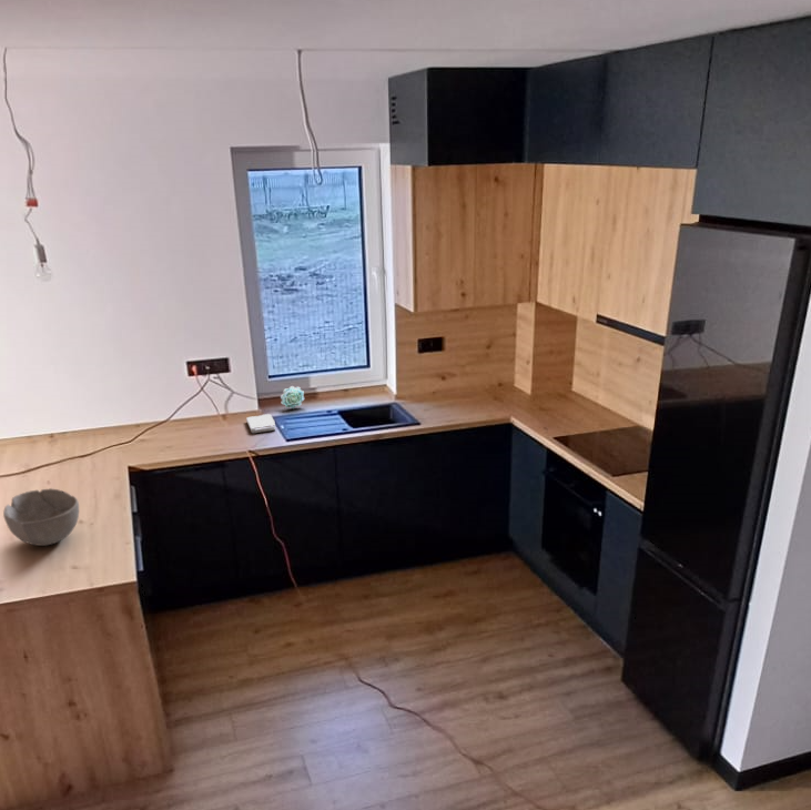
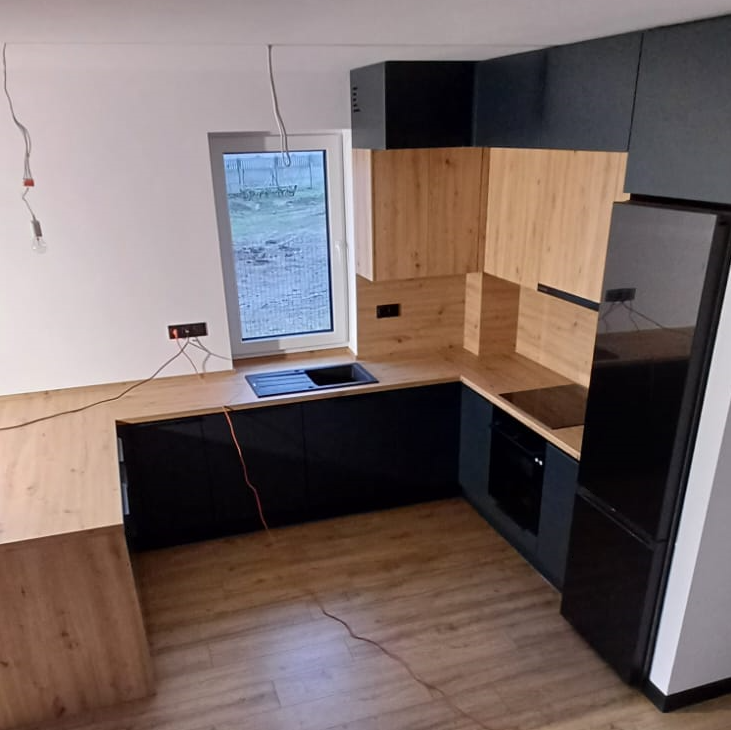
- succulent plant (292, 397)
- washcloth (261, 423)
- bowl (43, 520)
